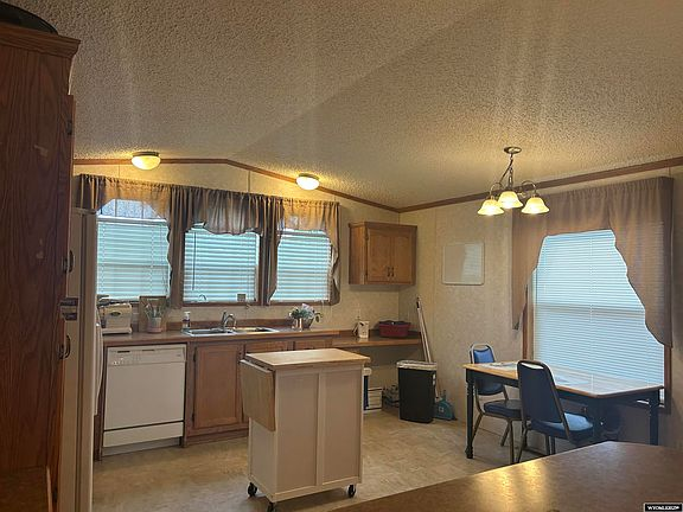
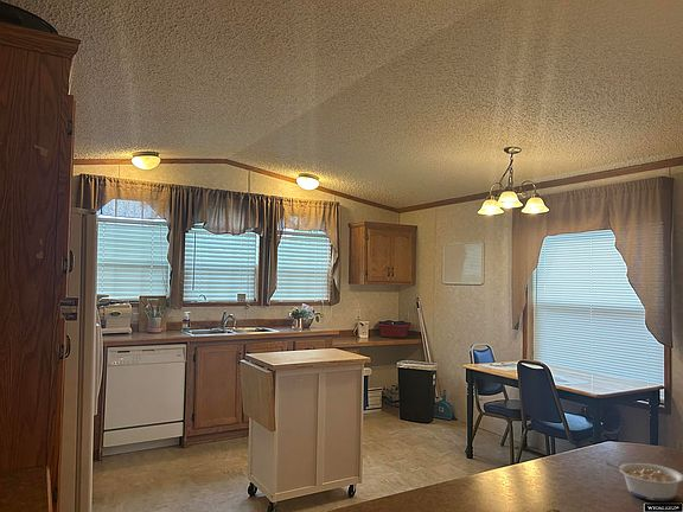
+ legume (649, 480)
